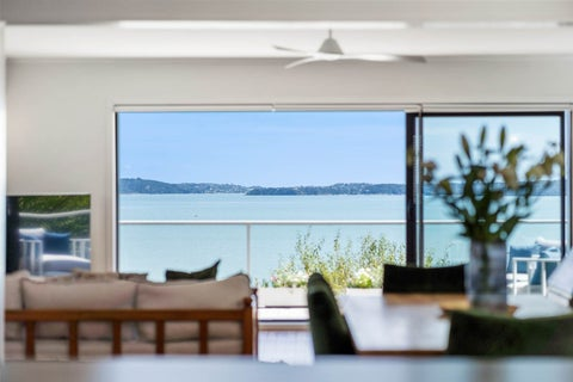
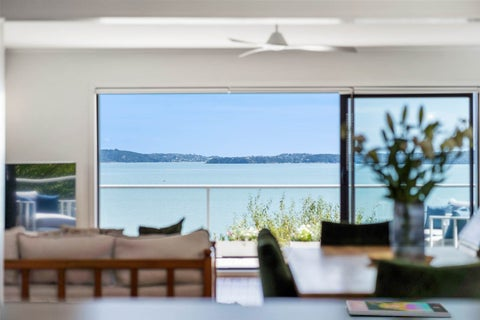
+ smartphone (396, 308)
